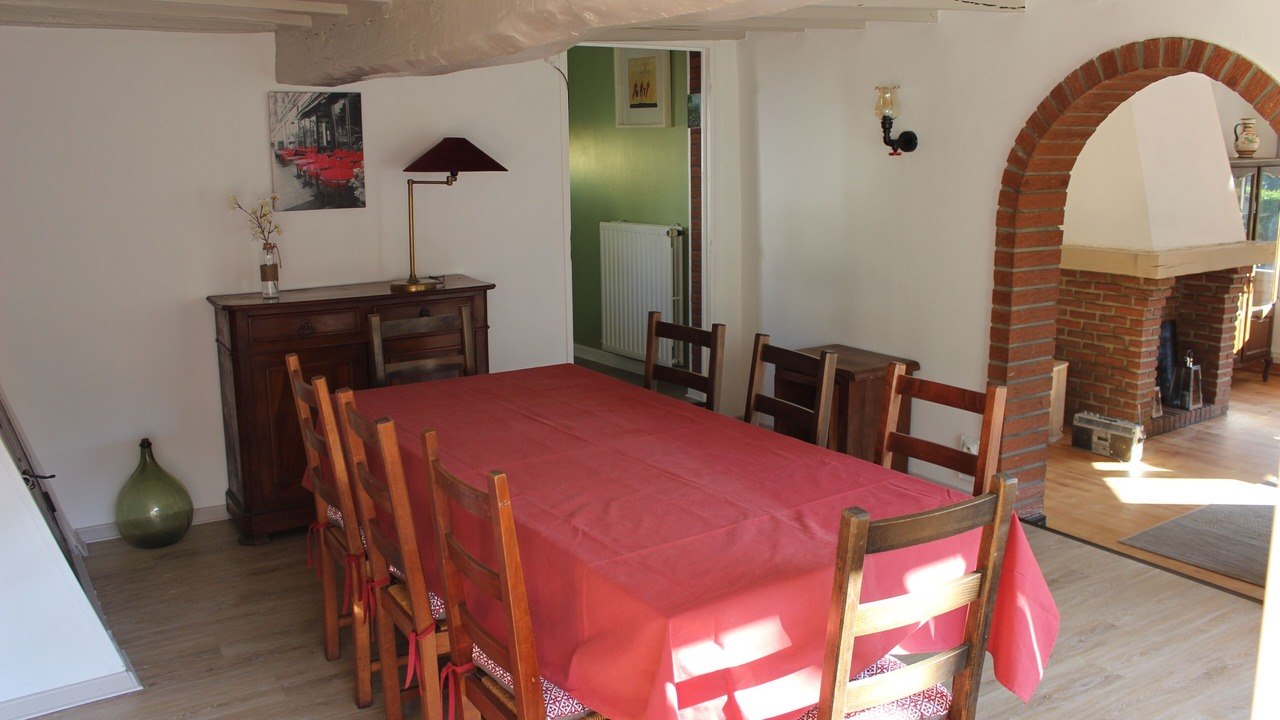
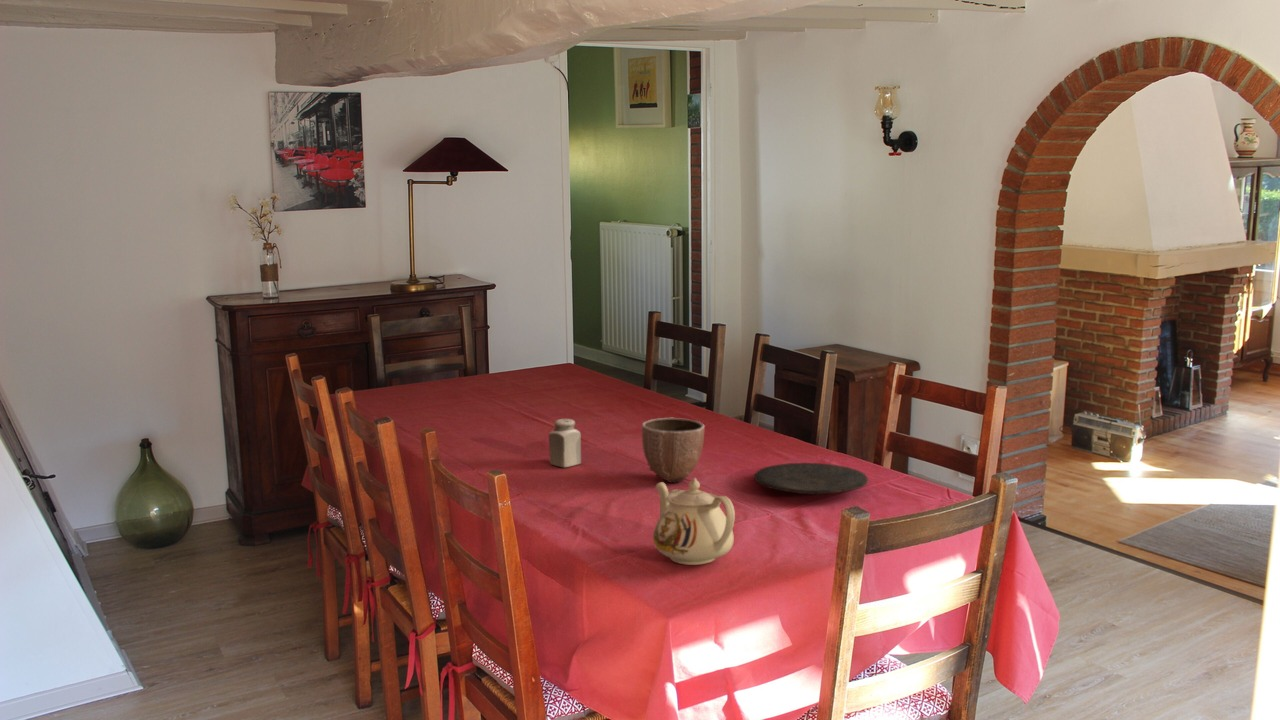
+ teapot (693, 518)
+ salt shaker (564, 441)
+ decorative bowl (673, 451)
+ plate (810, 481)
